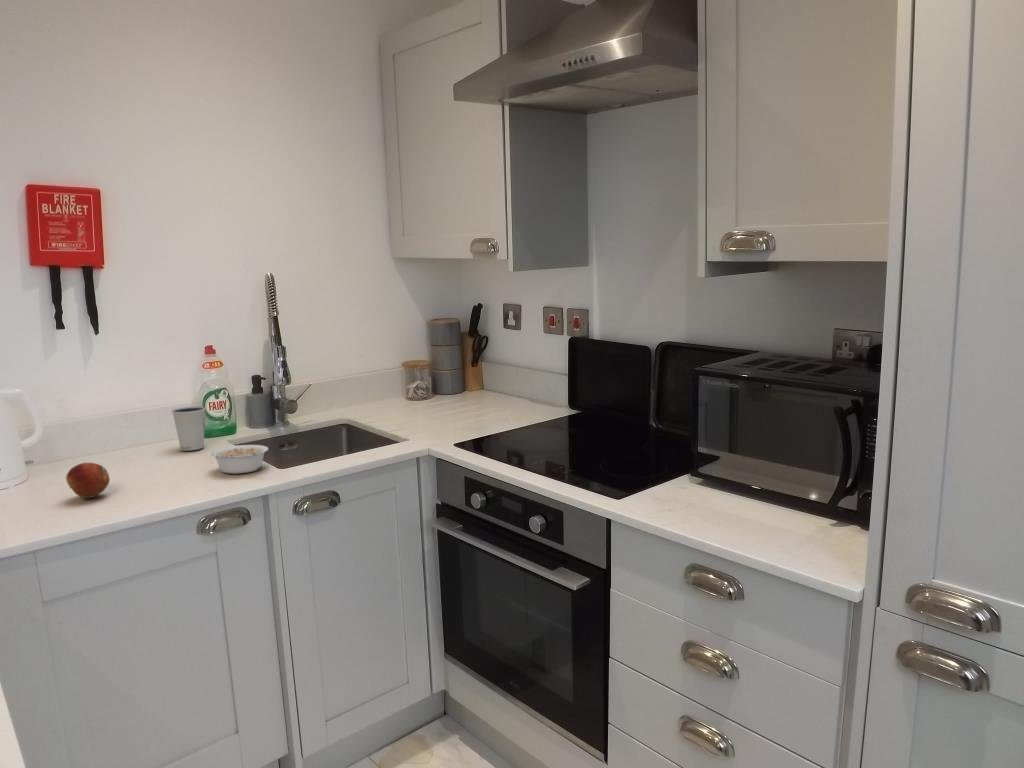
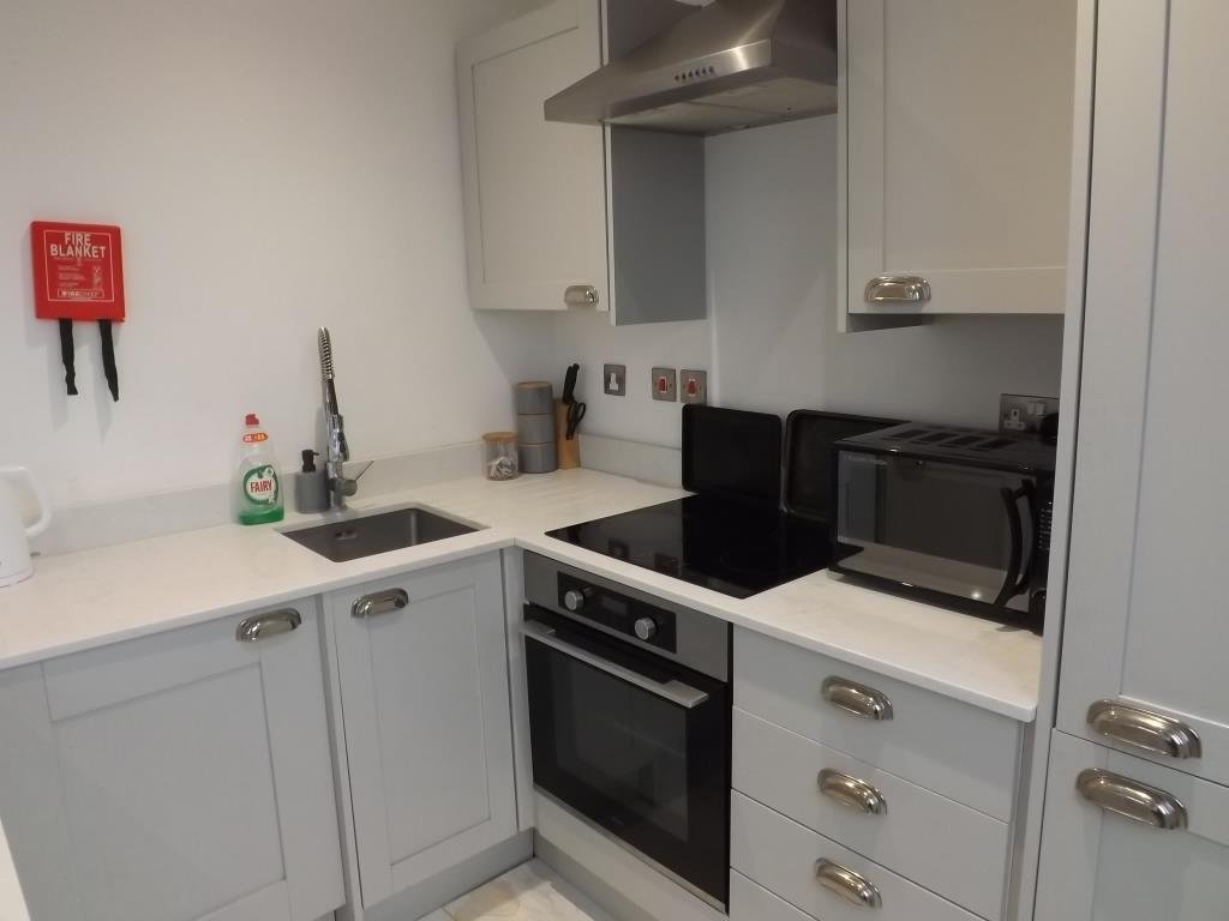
- dixie cup (190, 429)
- legume (242, 458)
- fruit (88, 480)
